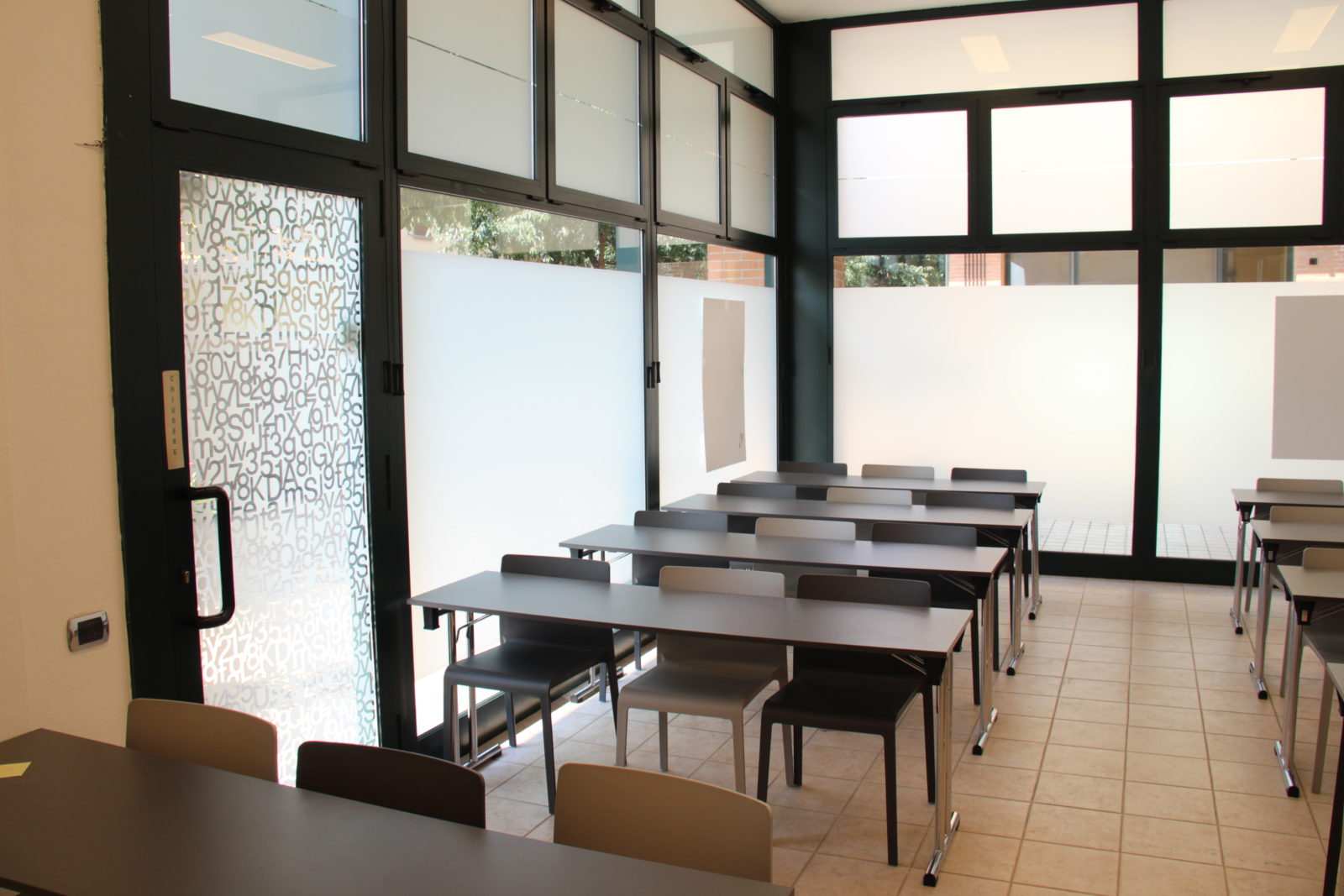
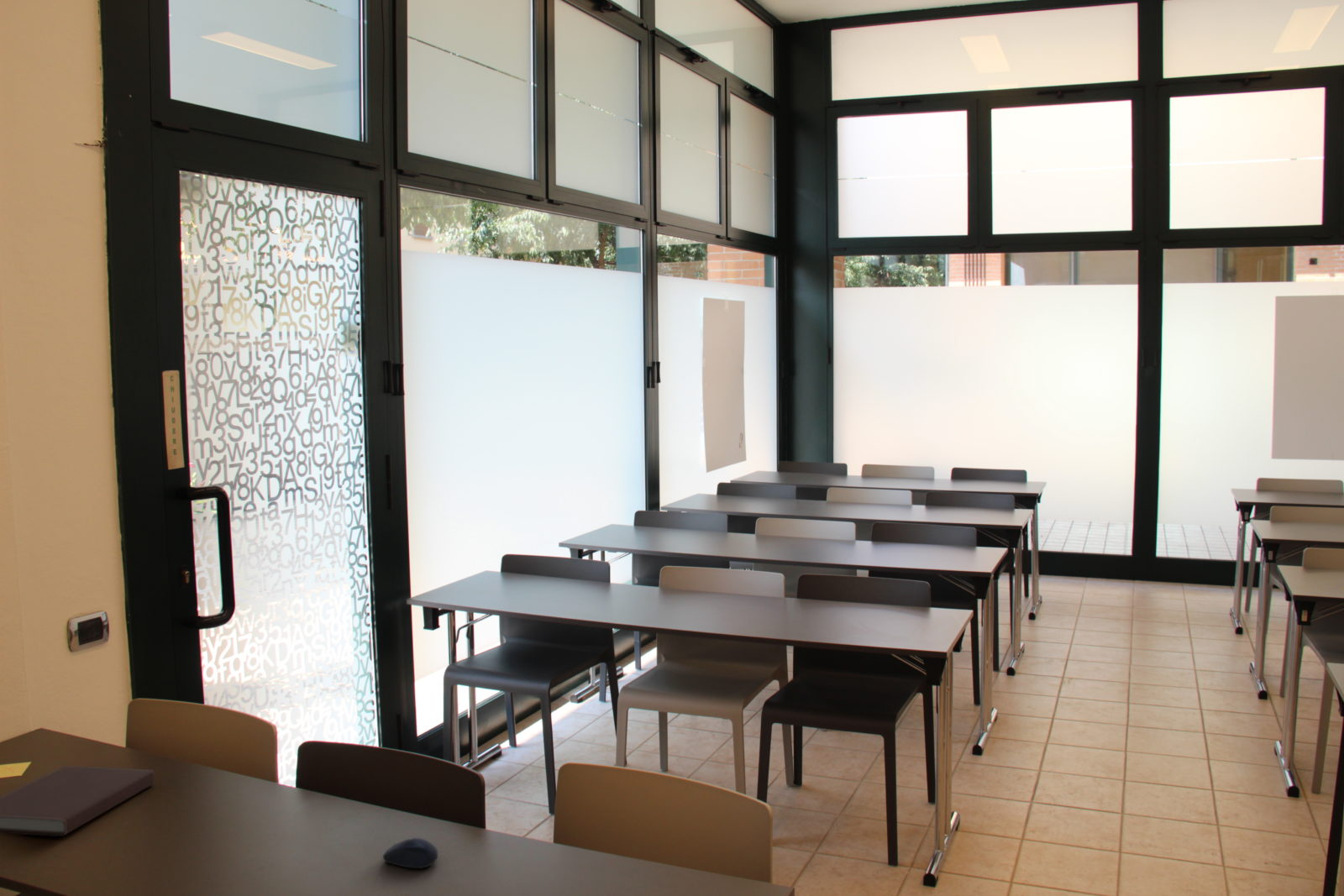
+ computer mouse (412, 849)
+ notebook (65, 798)
